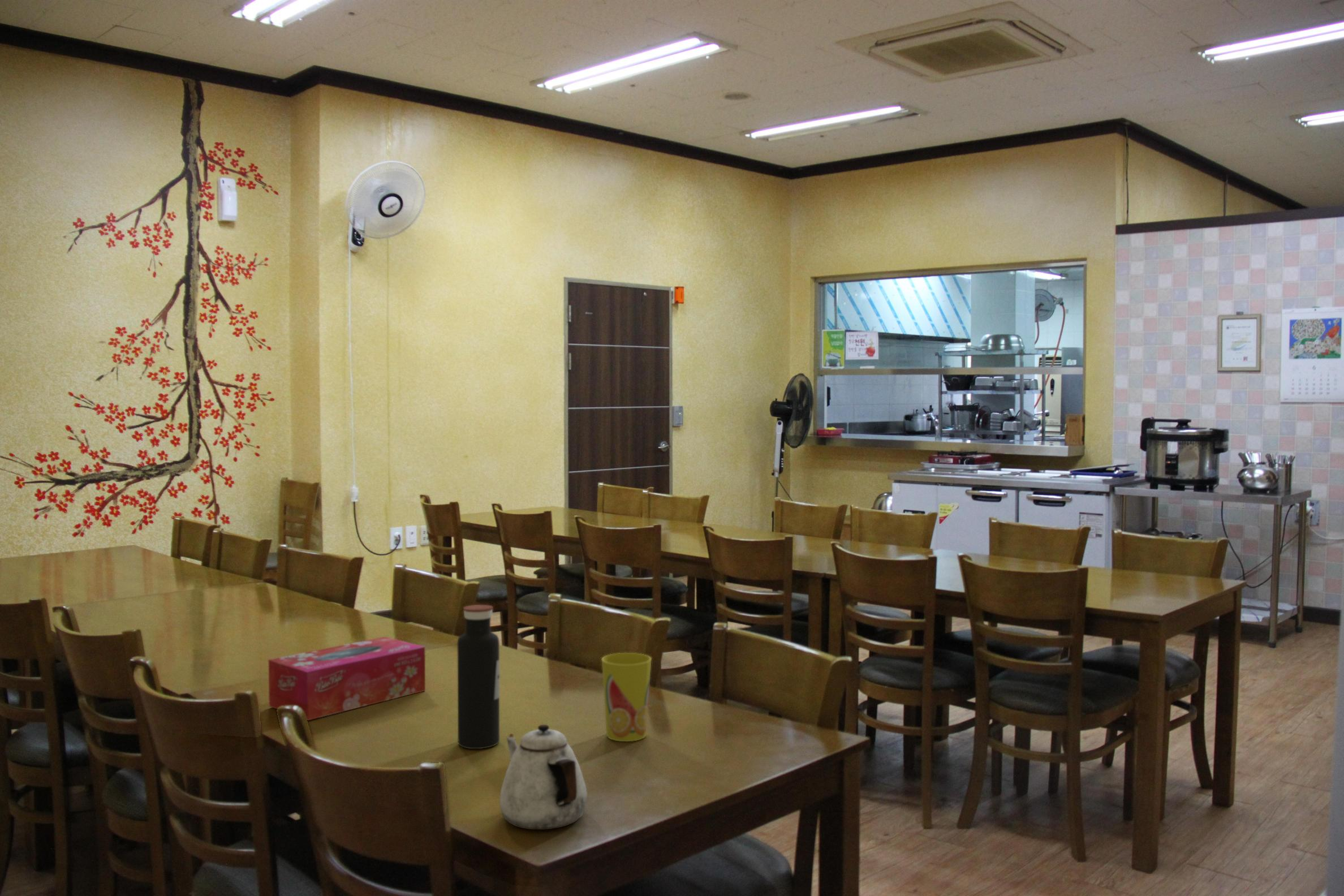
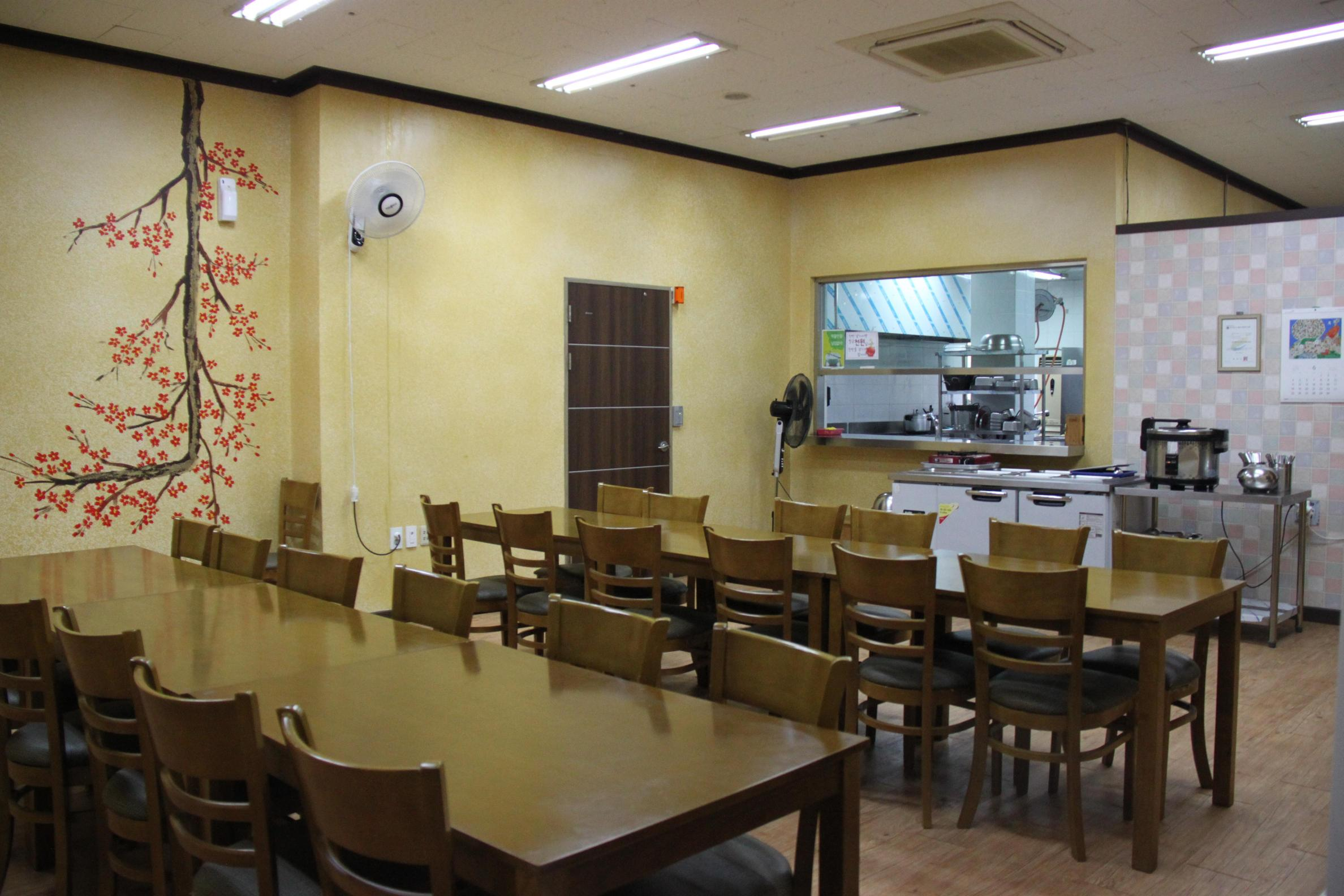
- tissue box (349, 675)
- cup (626, 697)
- teapot (539, 768)
- water bottle (478, 675)
